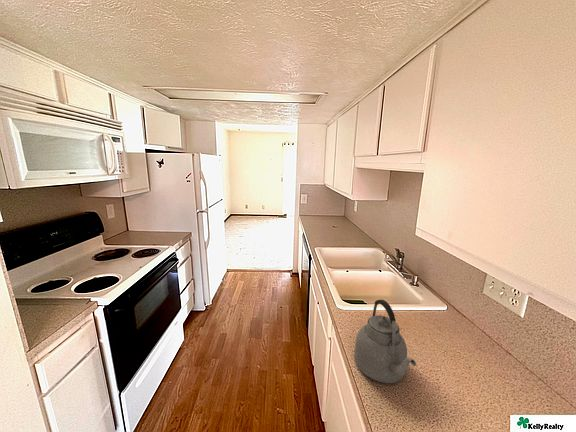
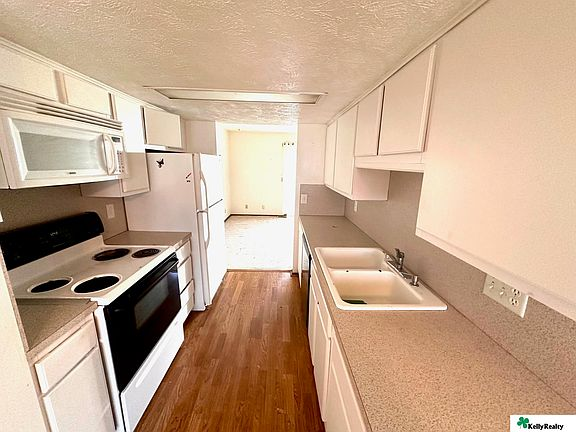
- kettle (388, 342)
